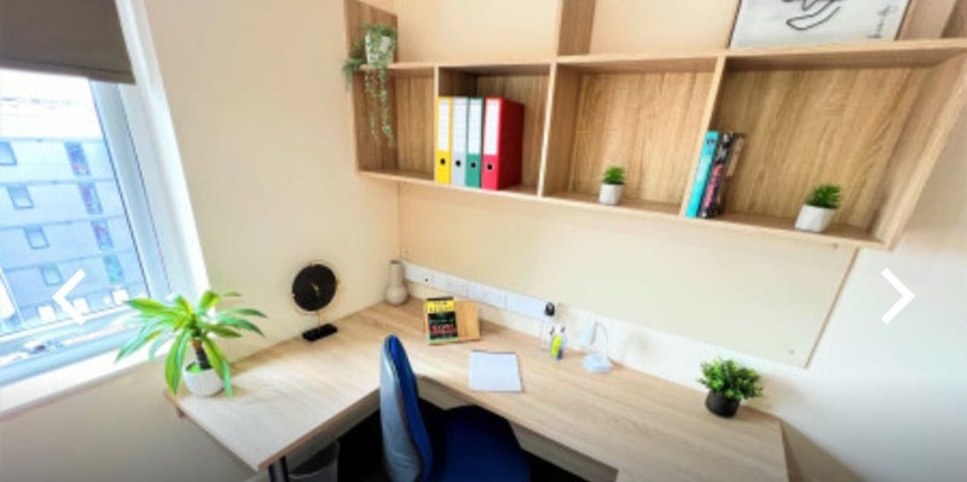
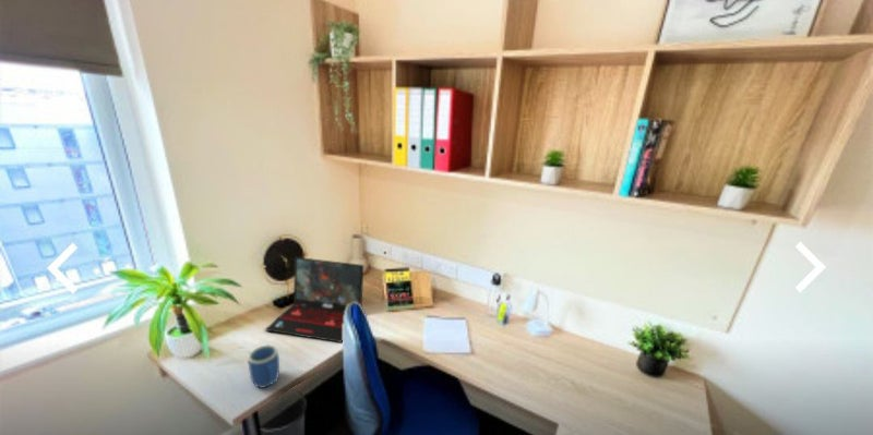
+ mug (265, 367)
+ laptop (315, 297)
